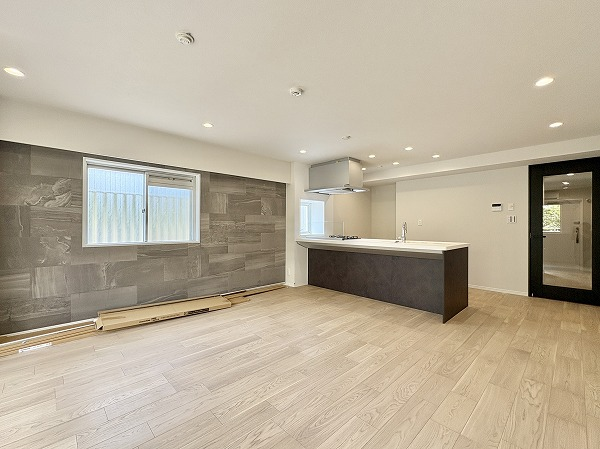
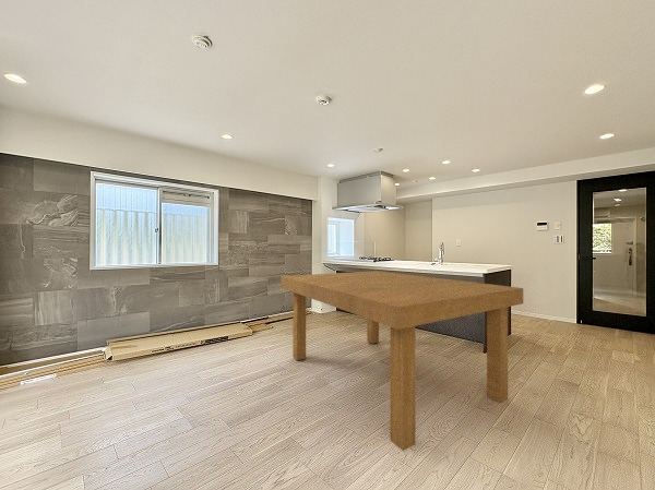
+ dining table (384, 324)
